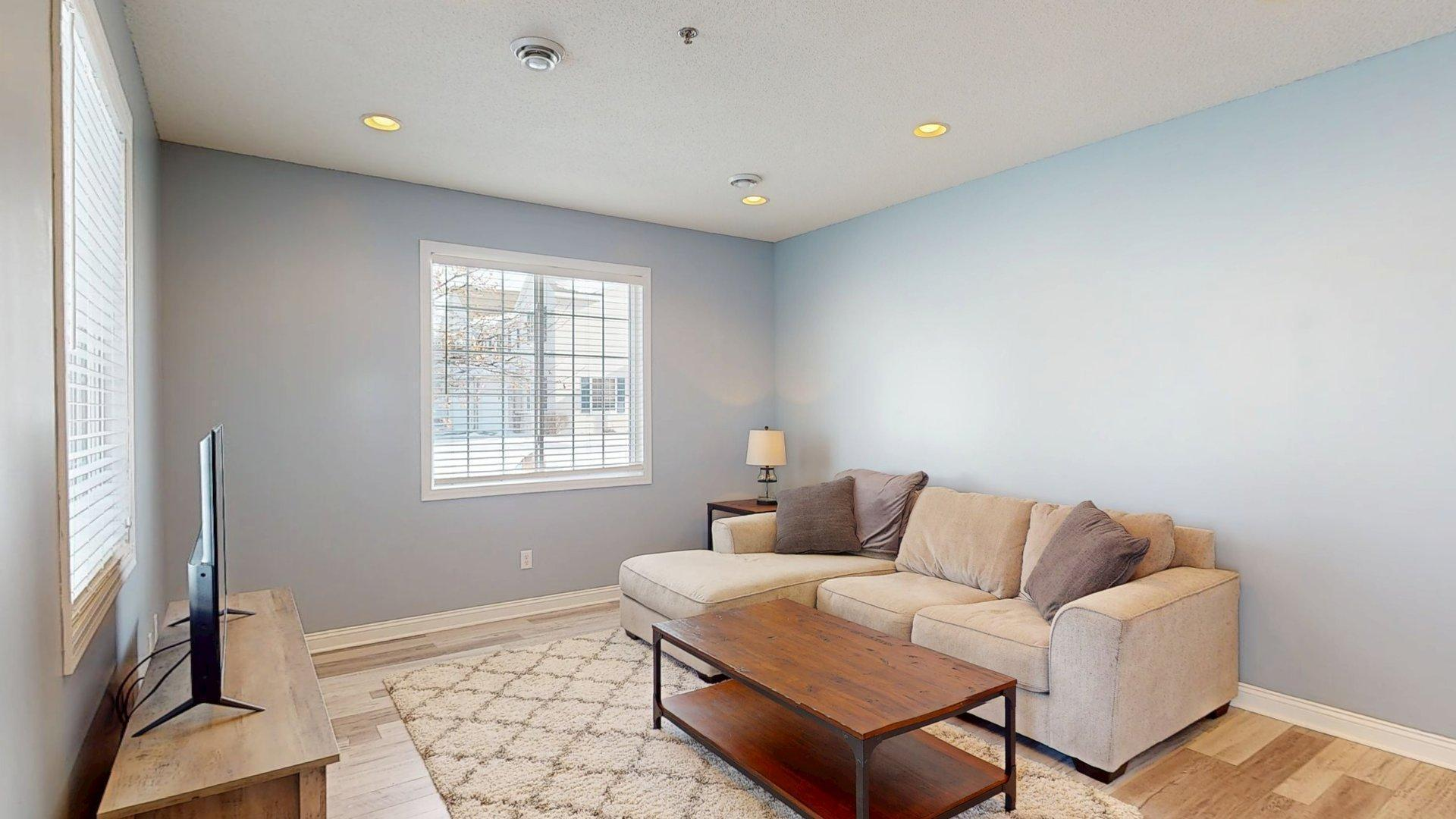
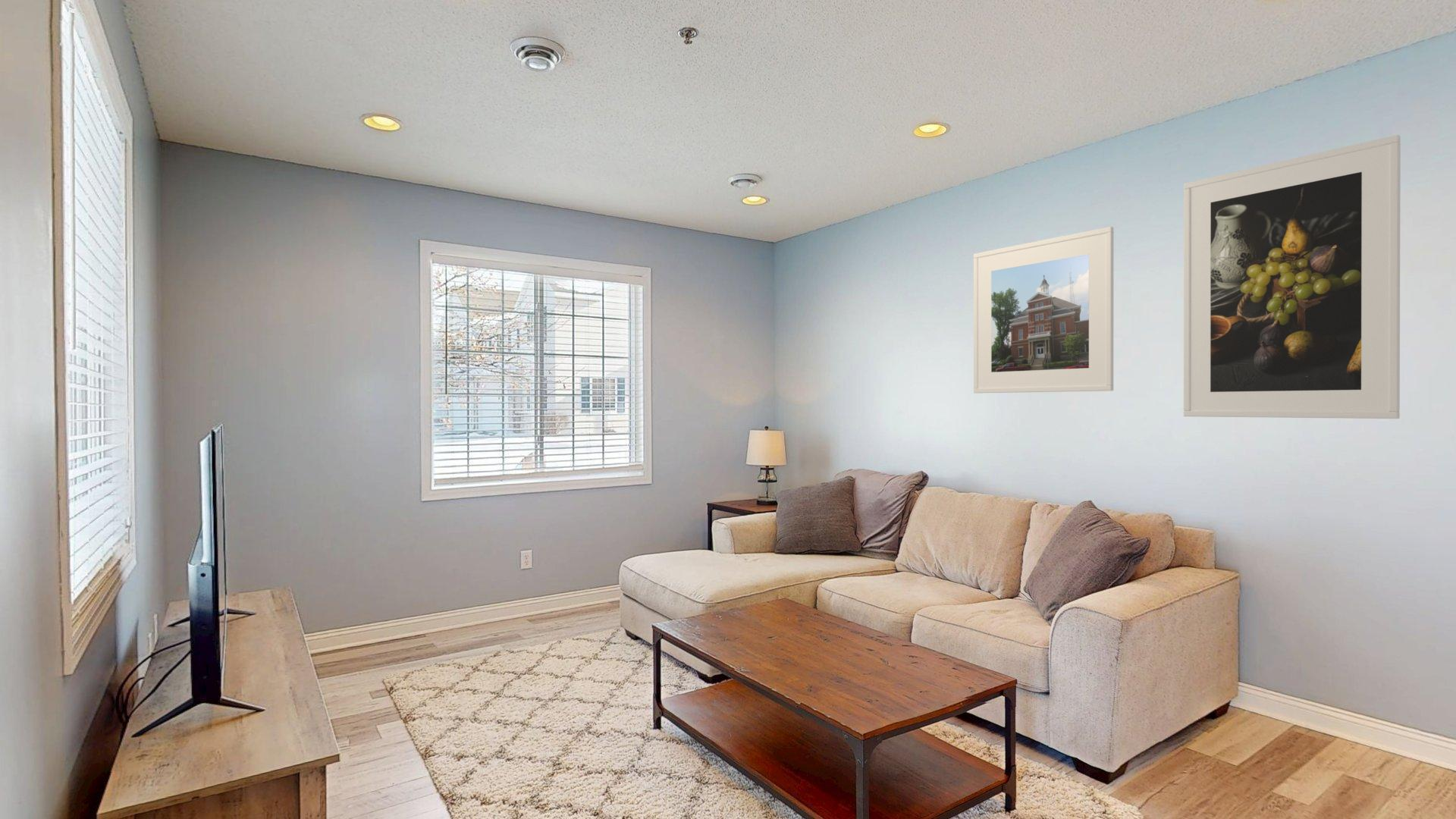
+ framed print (1037, 316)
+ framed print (1281, 290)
